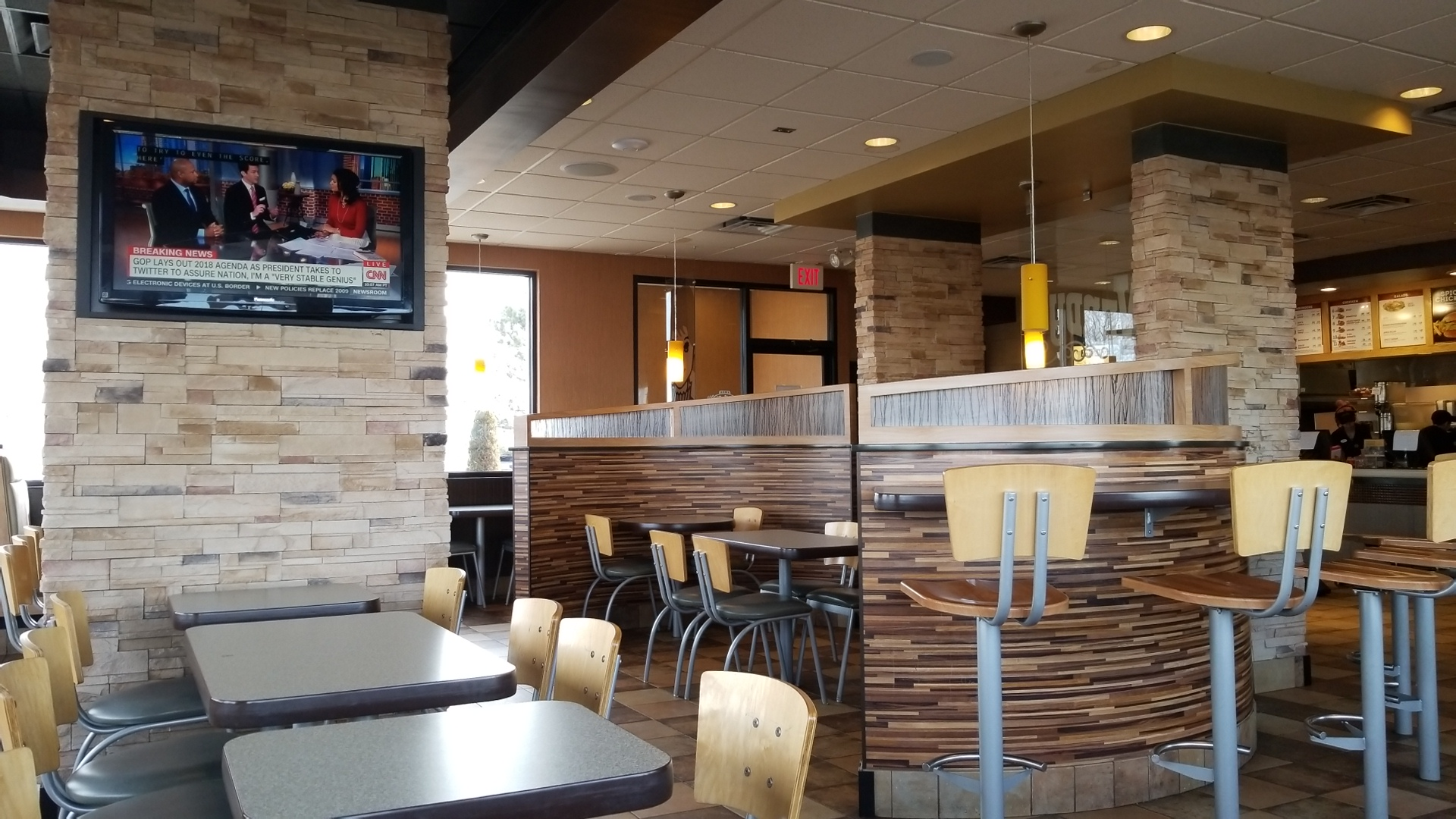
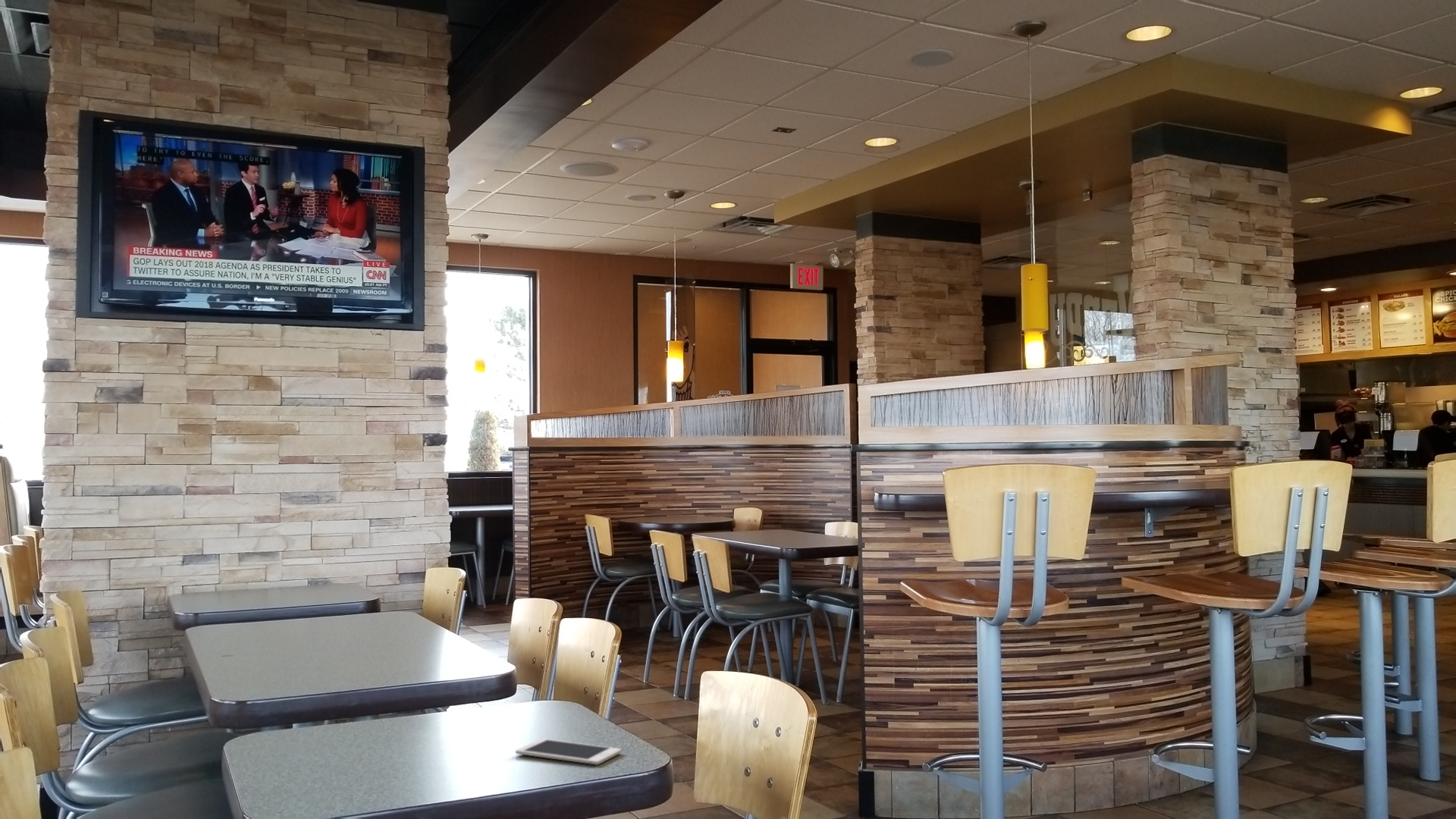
+ cell phone (568, 751)
